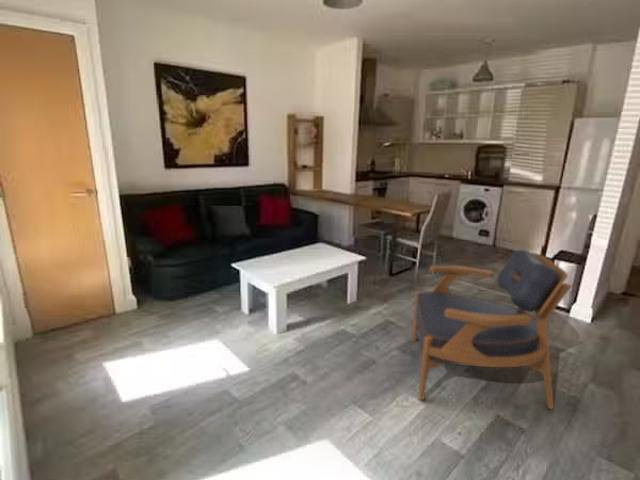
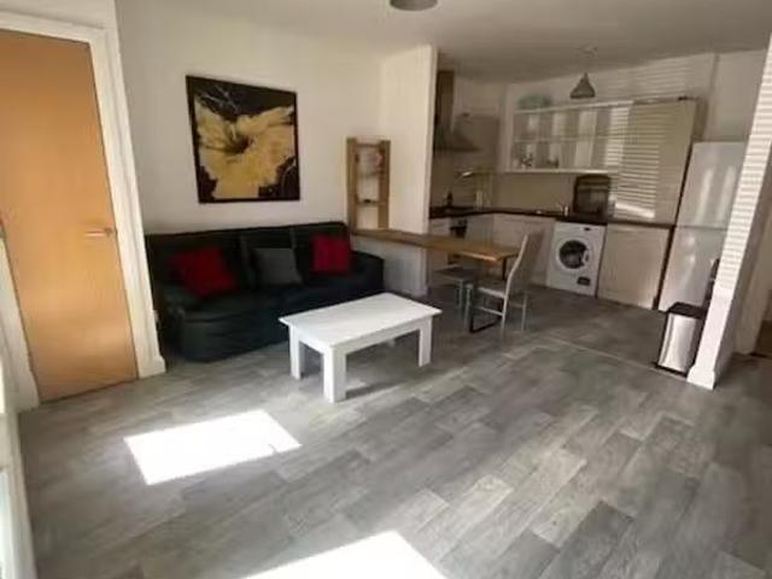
- armchair (482, 316)
